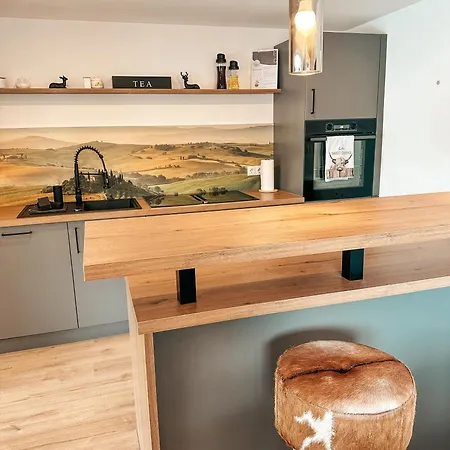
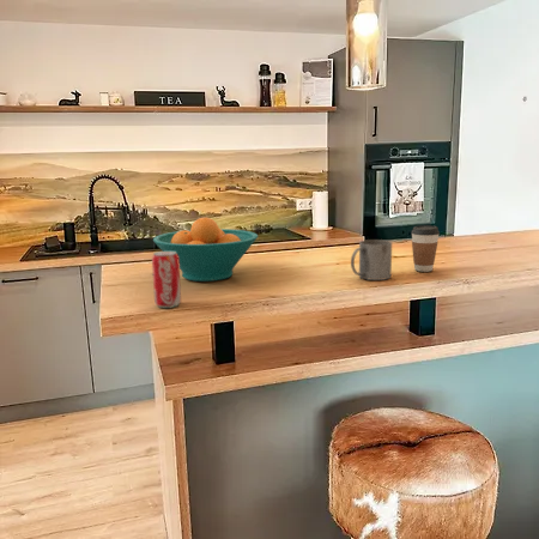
+ coffee cup (424, 248)
+ mug (369, 260)
+ beverage can (166, 279)
+ fruit bowl (206, 247)
